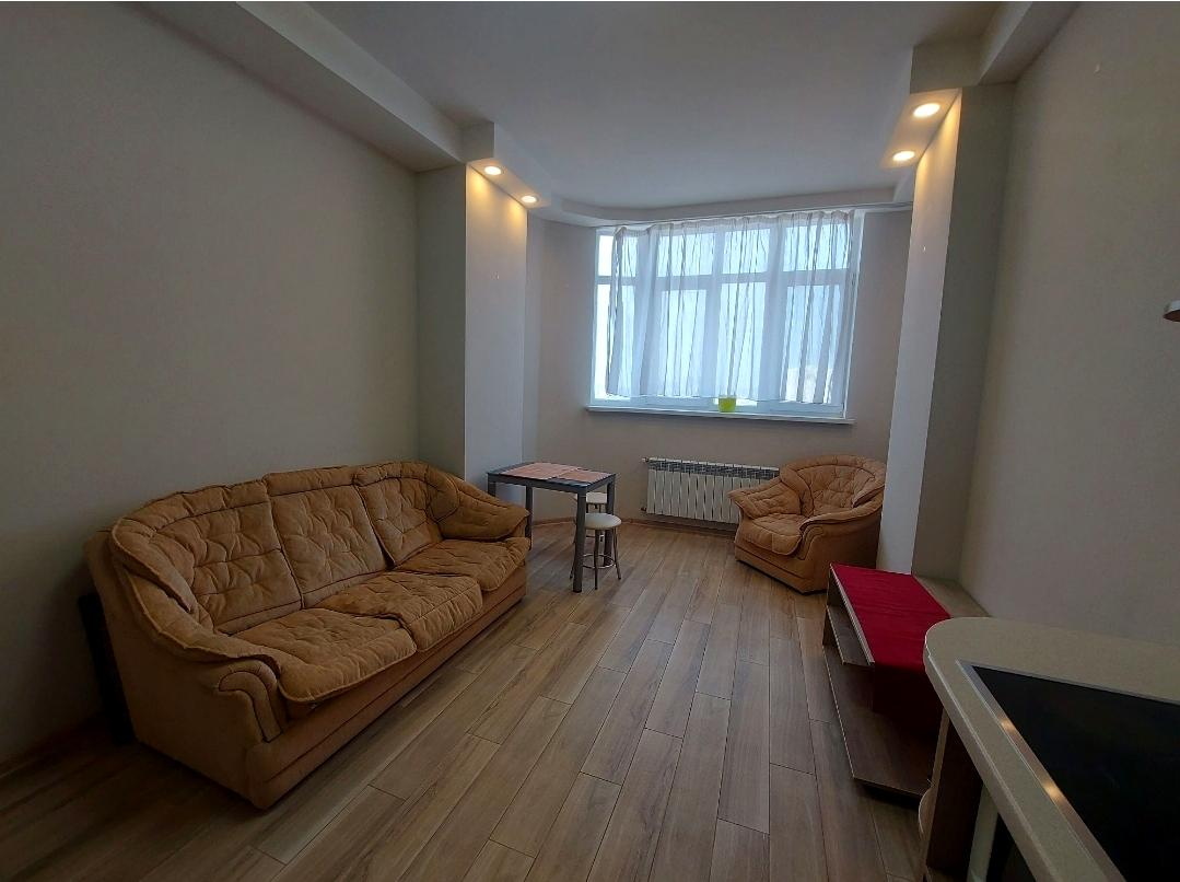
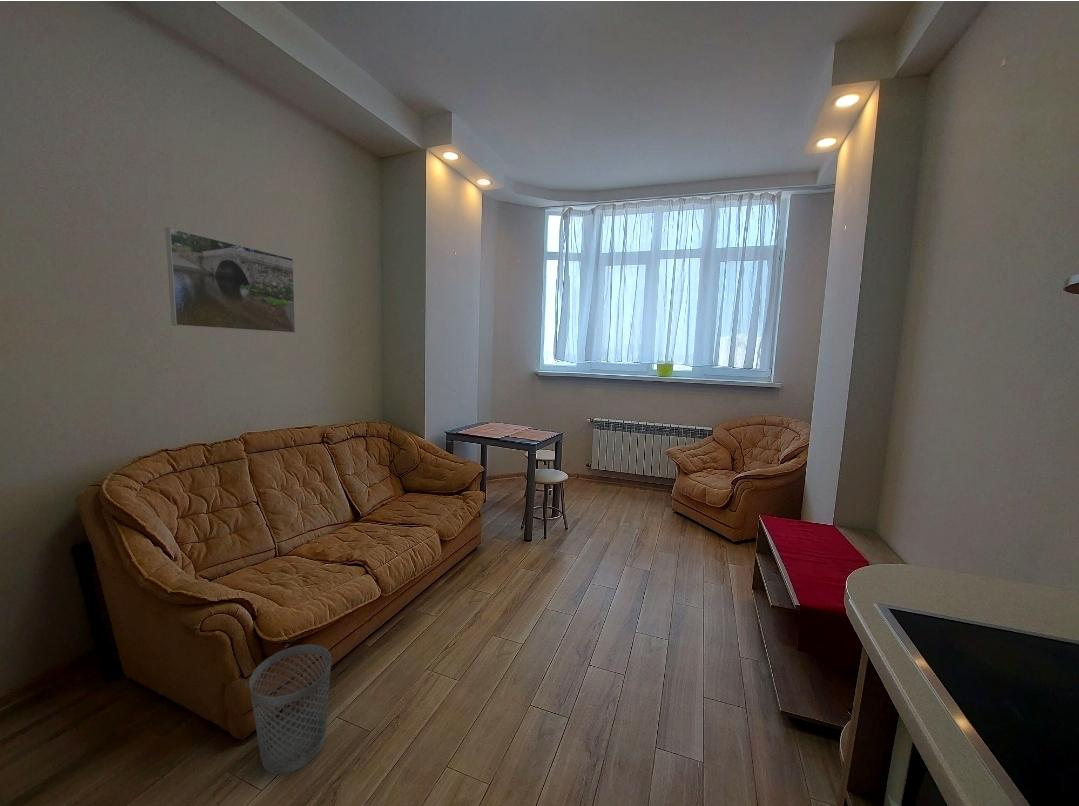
+ wastebasket (292, 707)
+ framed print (239, 288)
